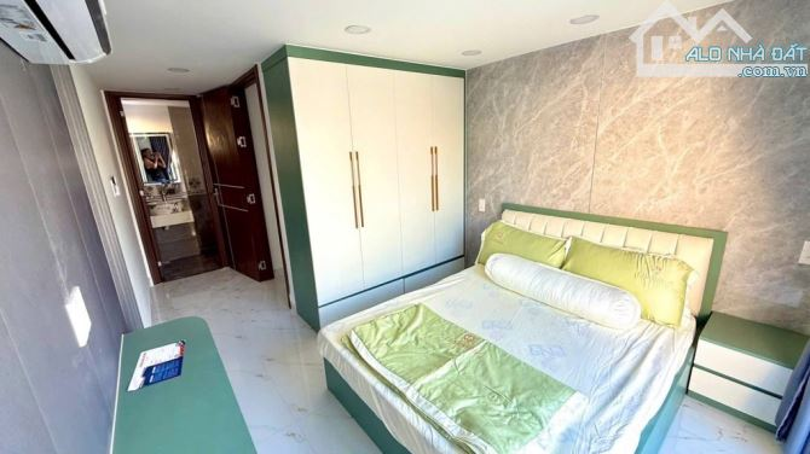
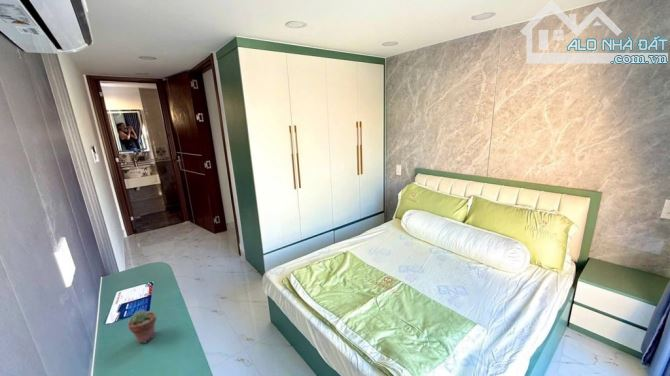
+ potted succulent (143, 324)
